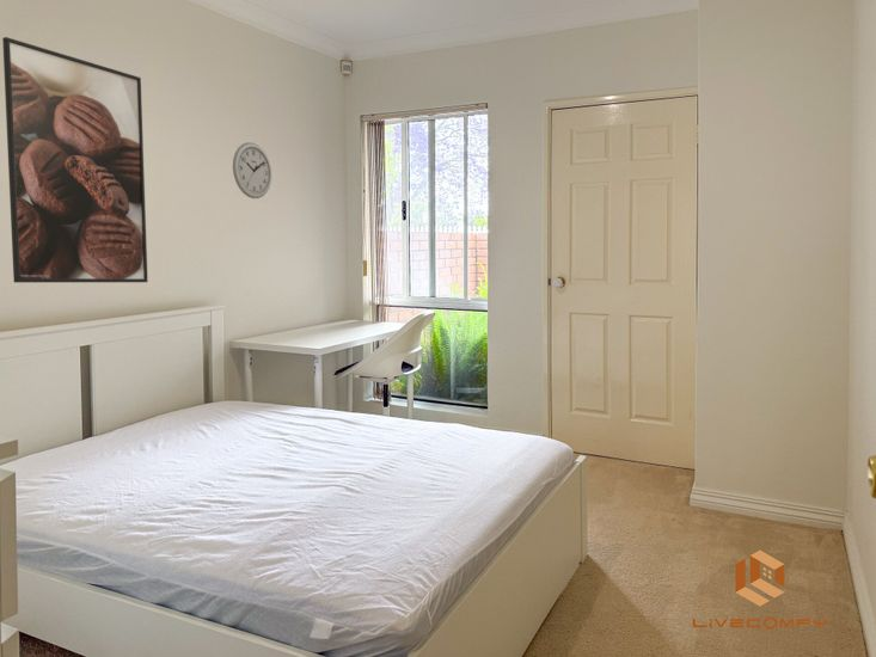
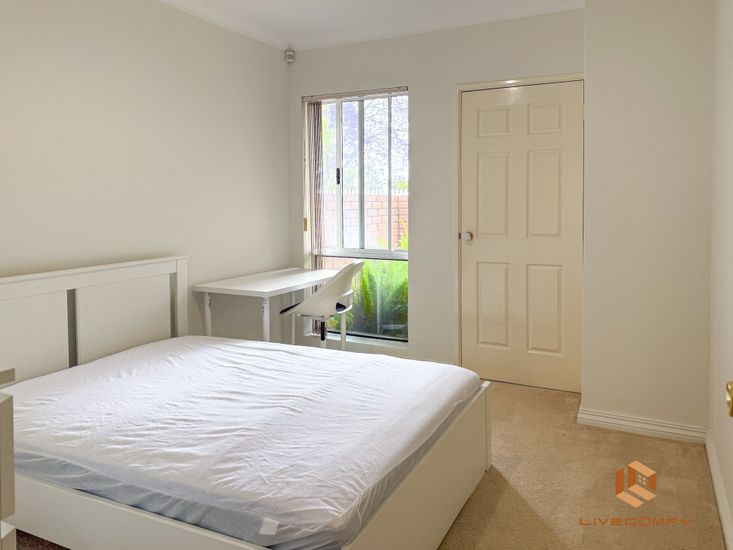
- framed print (81, 171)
- wall clock (253, 170)
